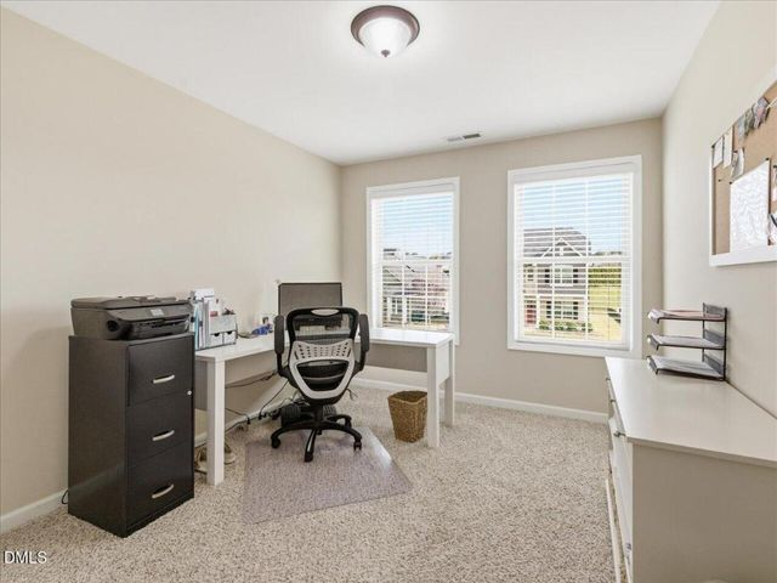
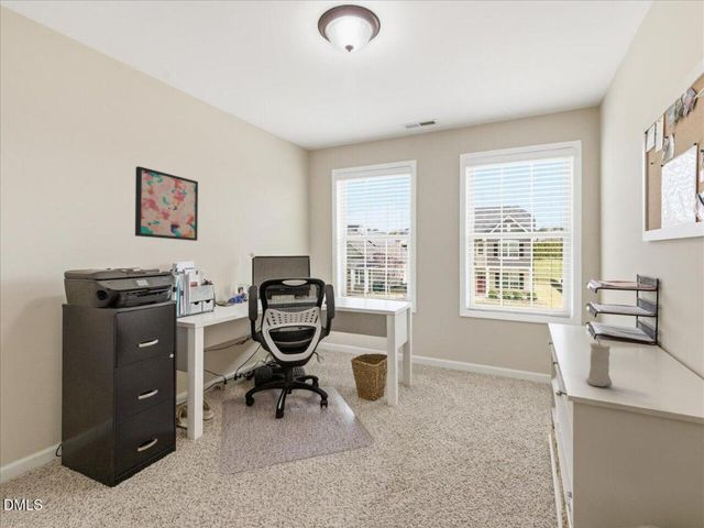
+ wall art (168, 206)
+ candle (598, 362)
